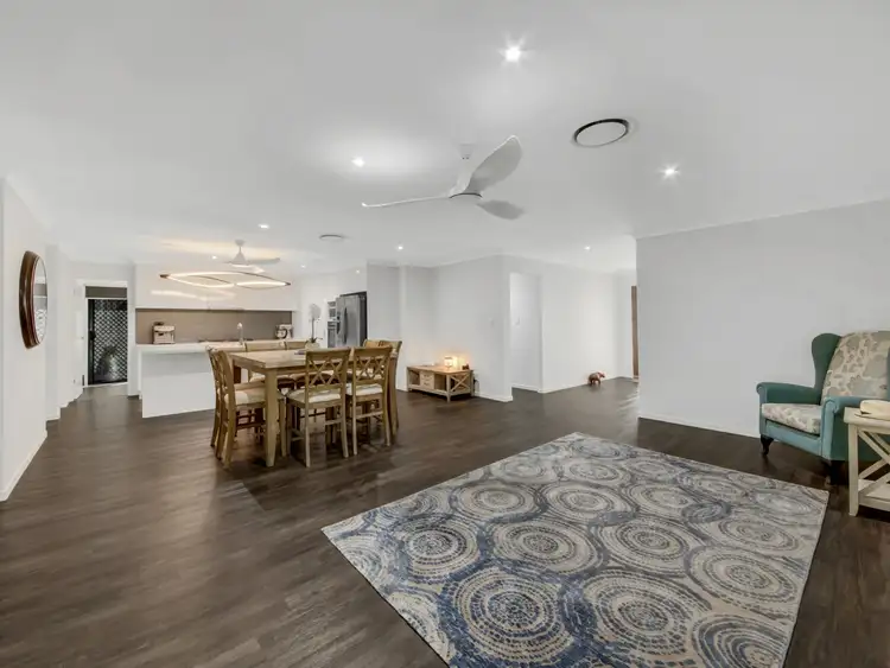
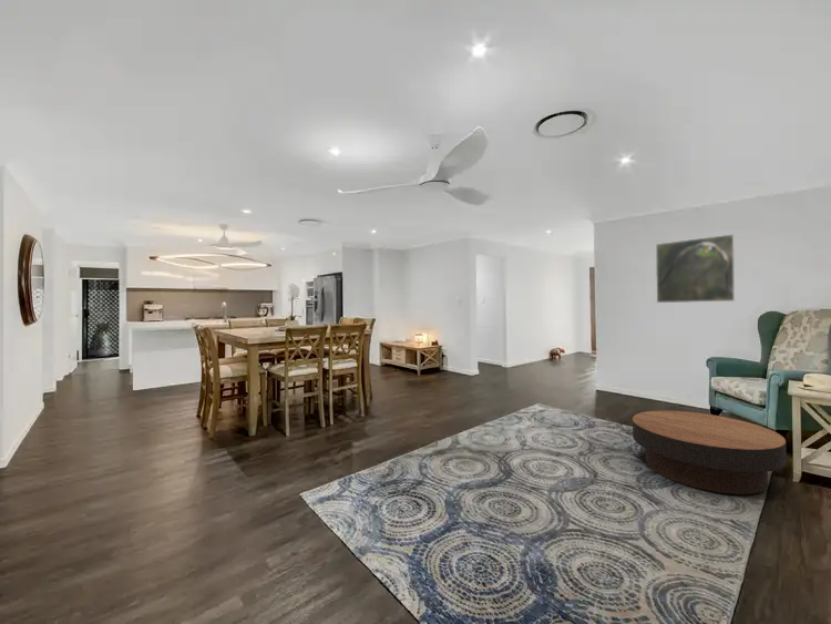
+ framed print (693, 270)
+ coffee table (701, 448)
